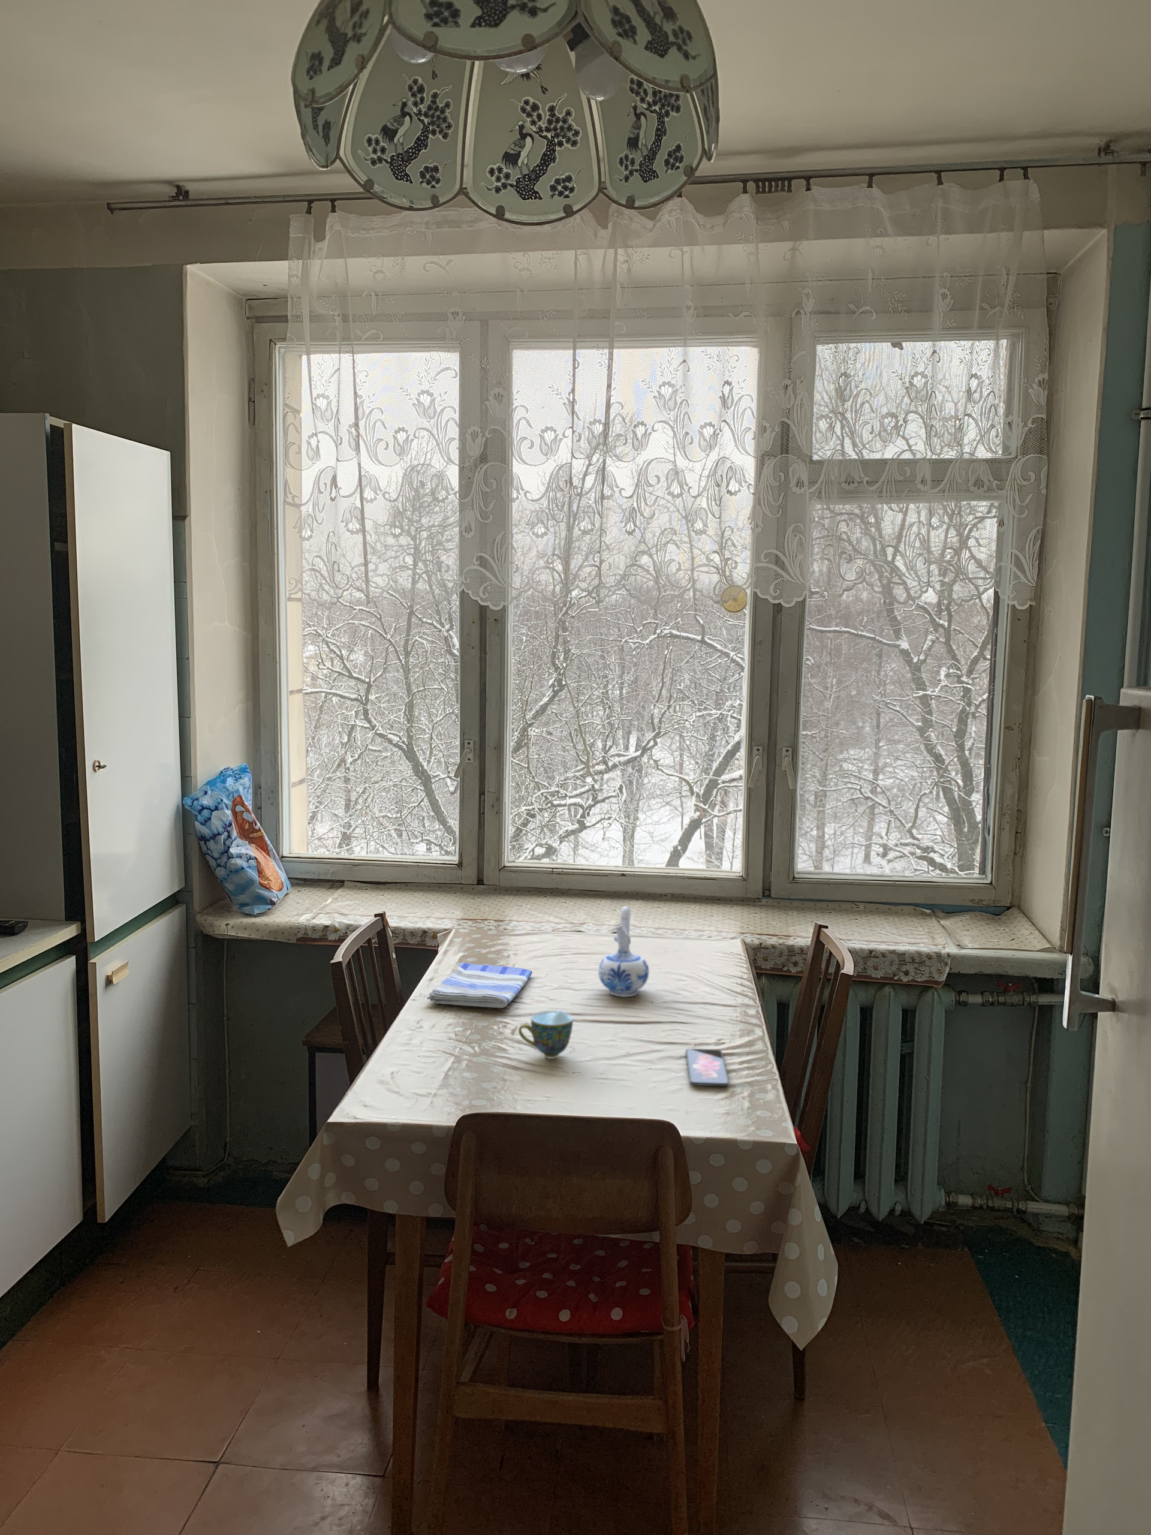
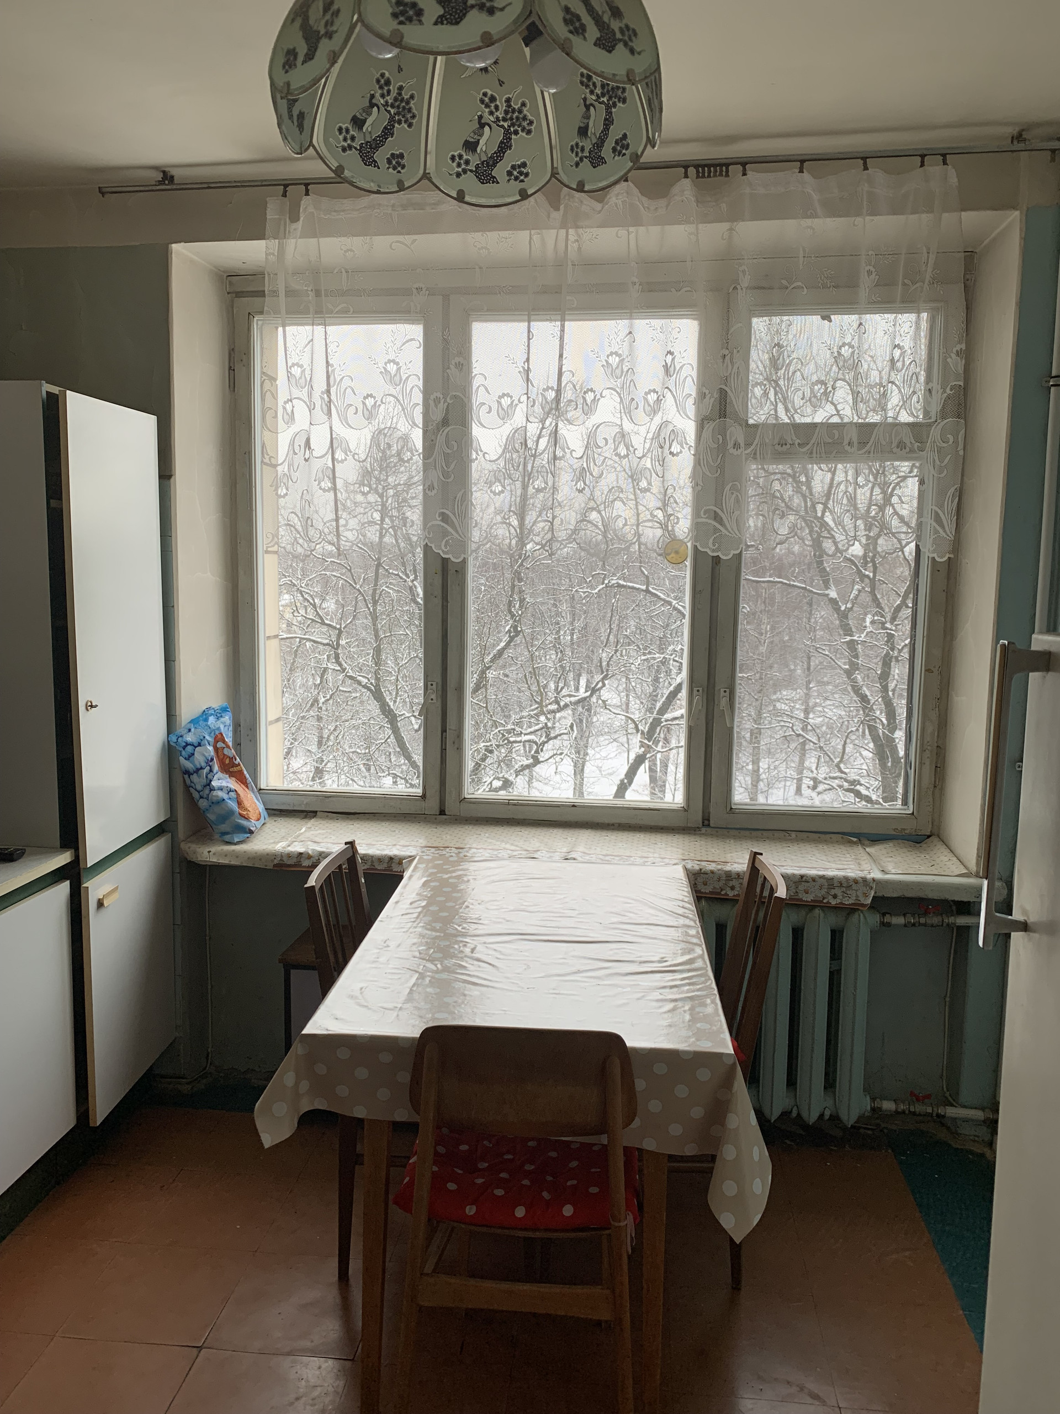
- ceramic pitcher (624, 951)
- smartphone (706, 1067)
- dish towel (482, 984)
- teacup (545, 1032)
